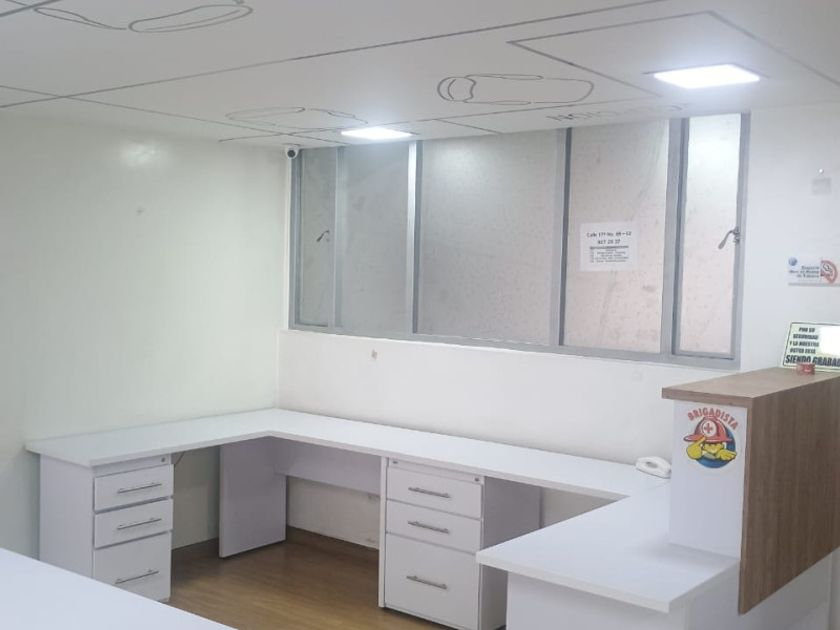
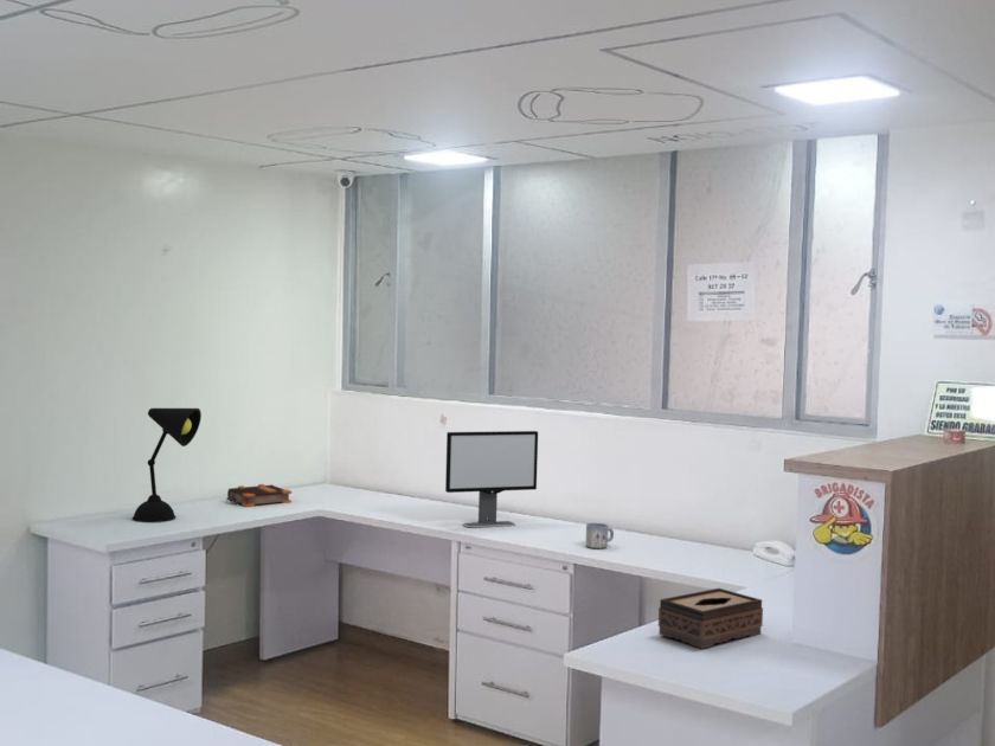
+ bible (256, 495)
+ computer monitor (490, 477)
+ tissue box (711, 617)
+ desk lamp (155, 457)
+ mug (599, 535)
